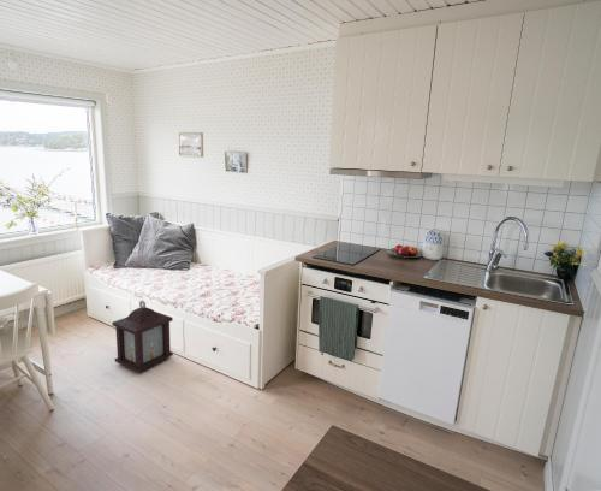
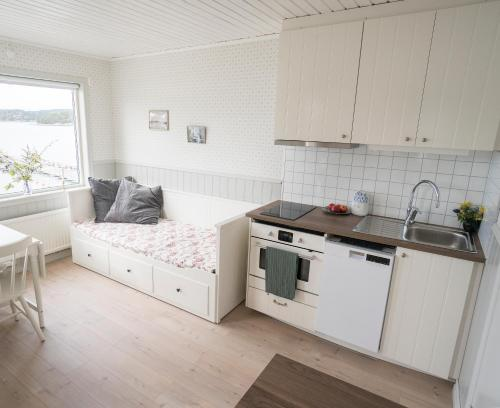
- lantern (143, 331)
